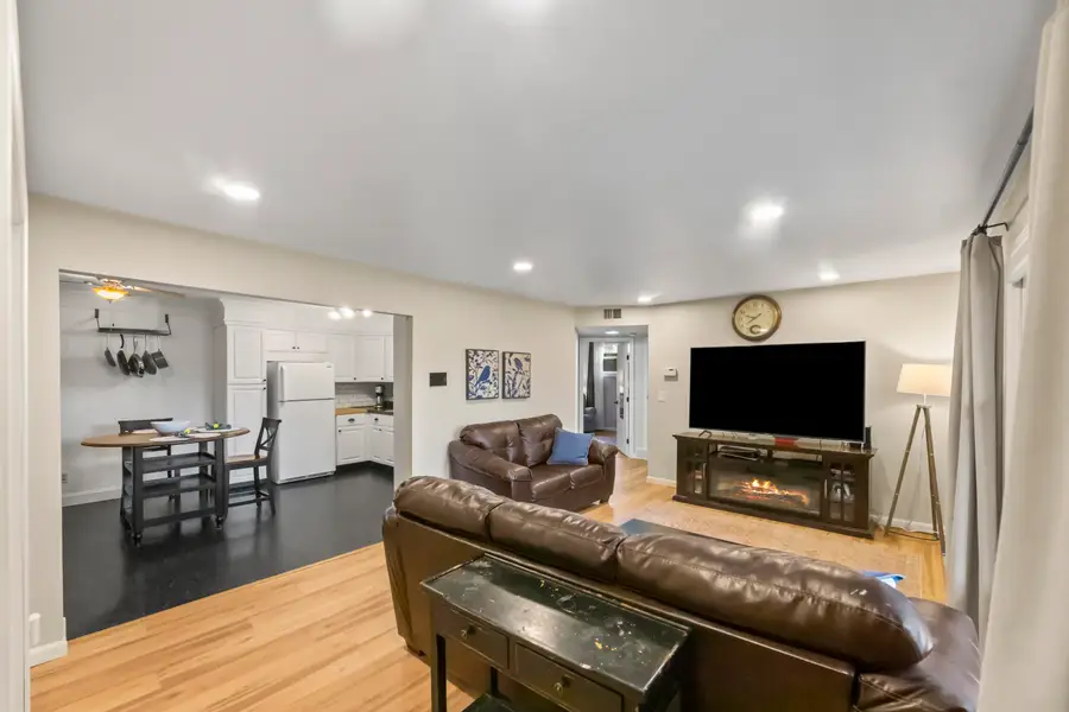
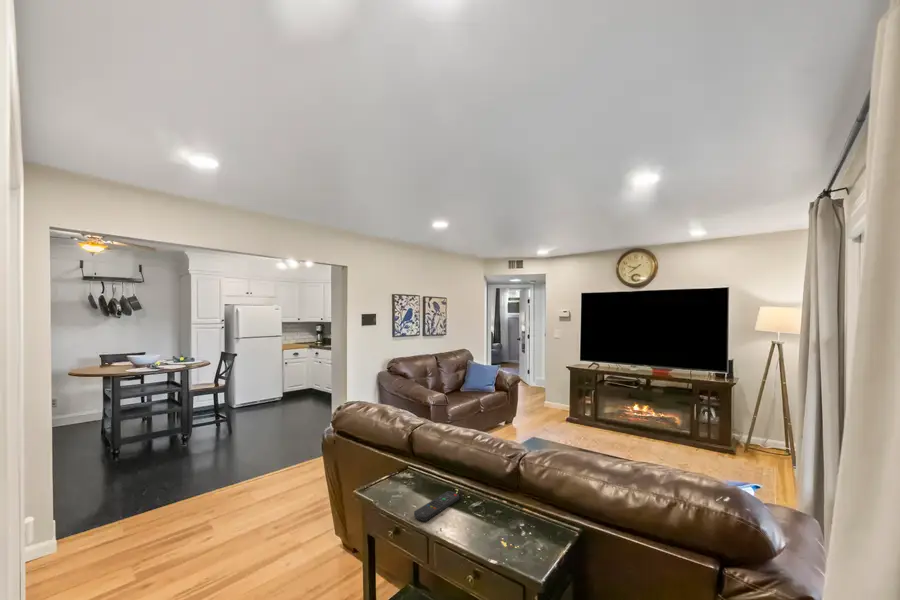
+ remote control (437, 505)
